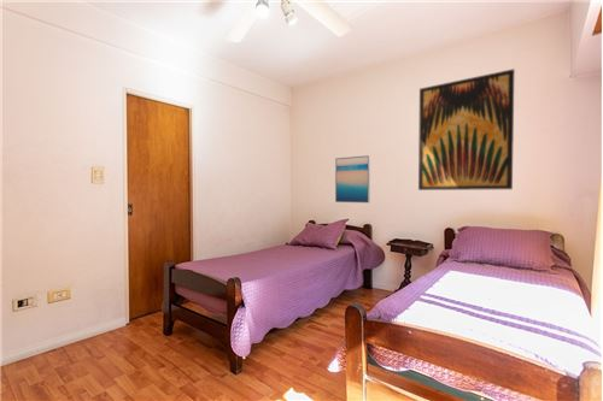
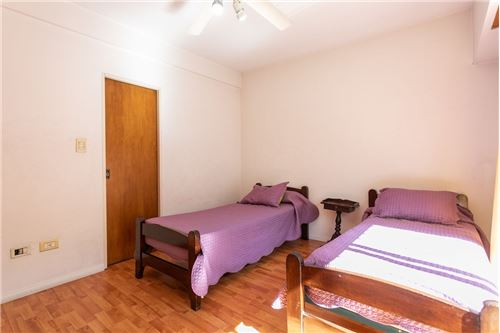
- wall art (352, 179)
- wall art (462, 135)
